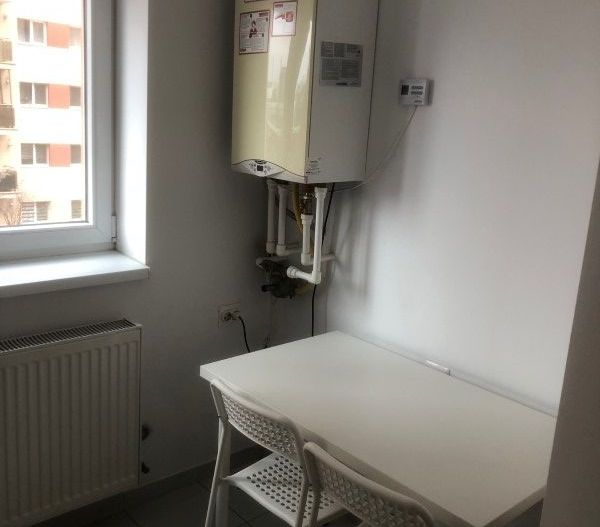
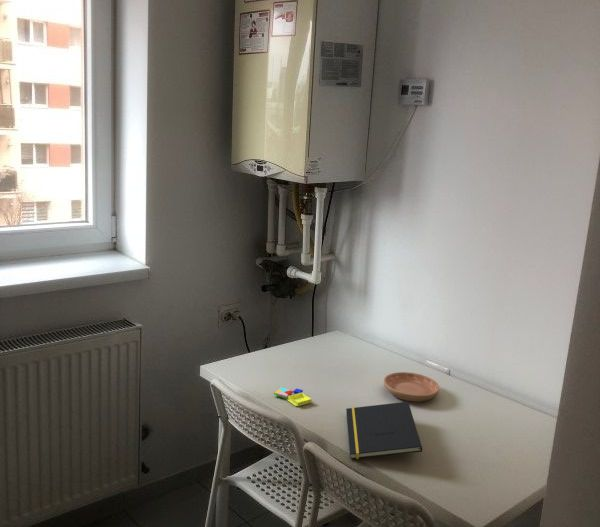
+ notepad (381, 428)
+ saucer (411, 387)
+ sticky notes (292, 395)
